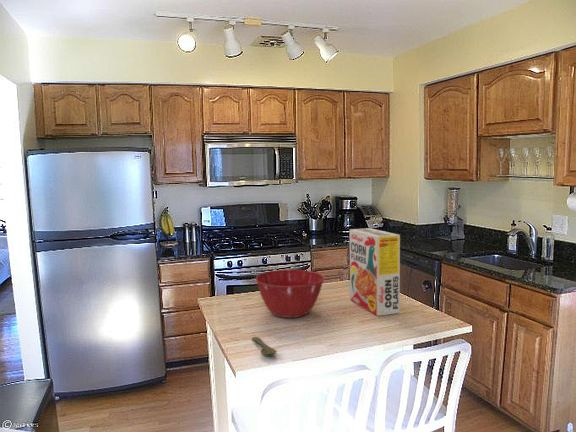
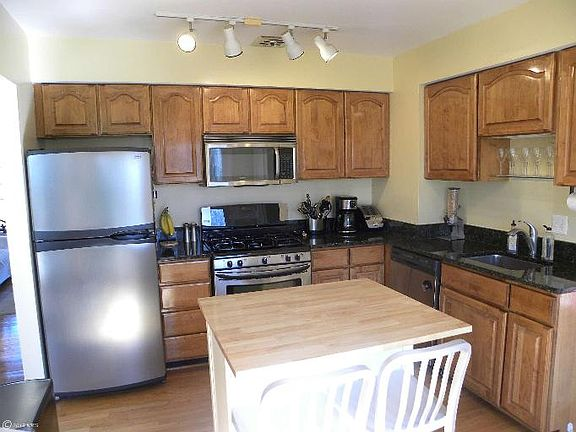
- spoon (262, 345)
- cereal box (373, 269)
- mixing bowl (290, 294)
